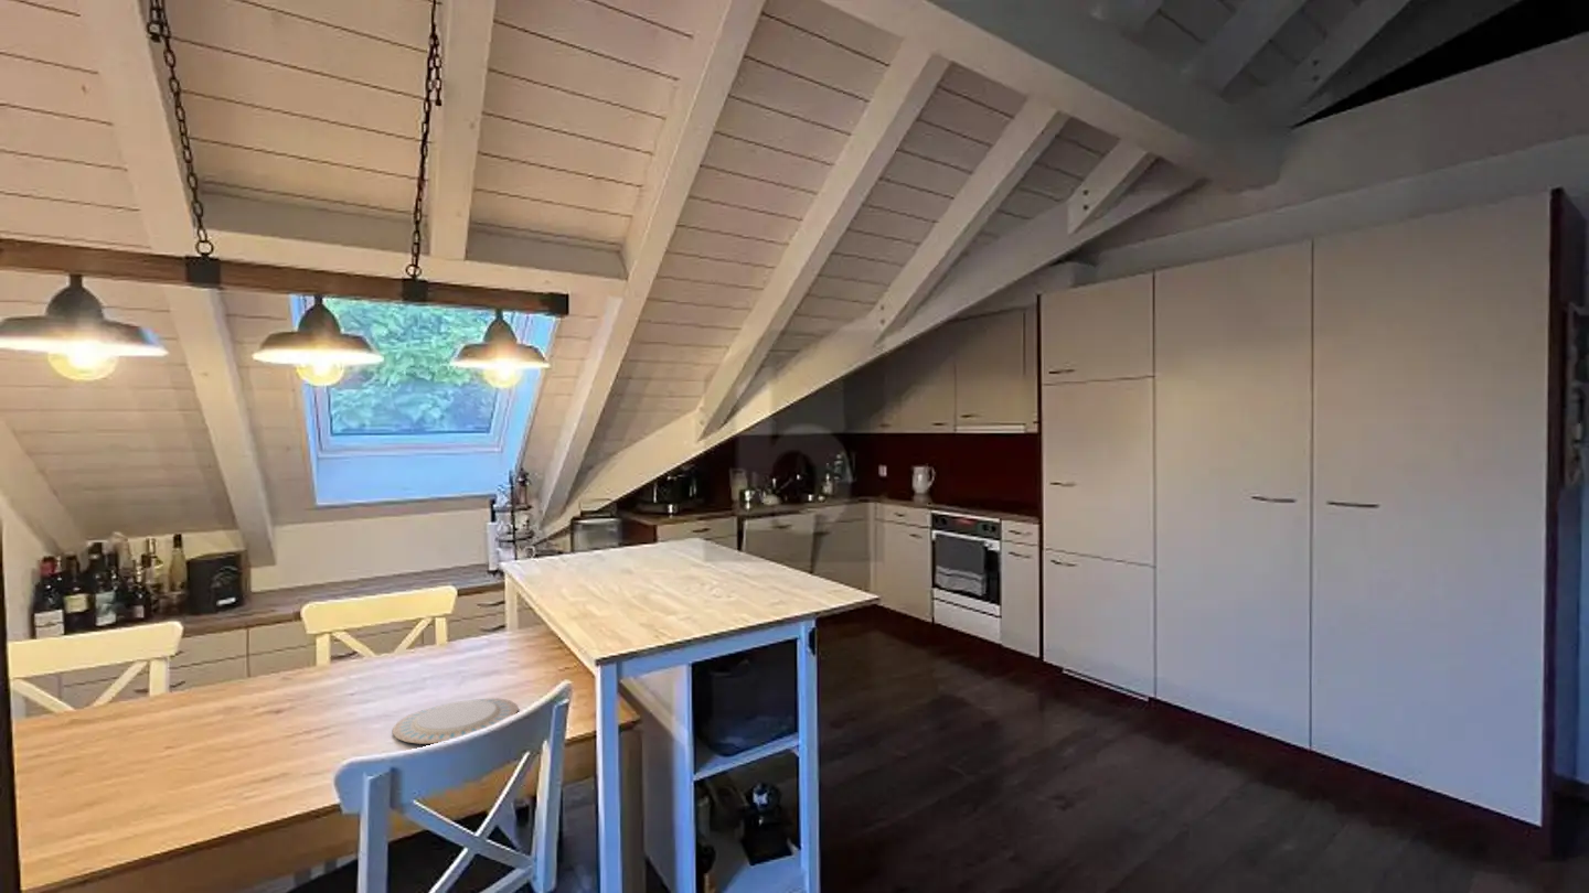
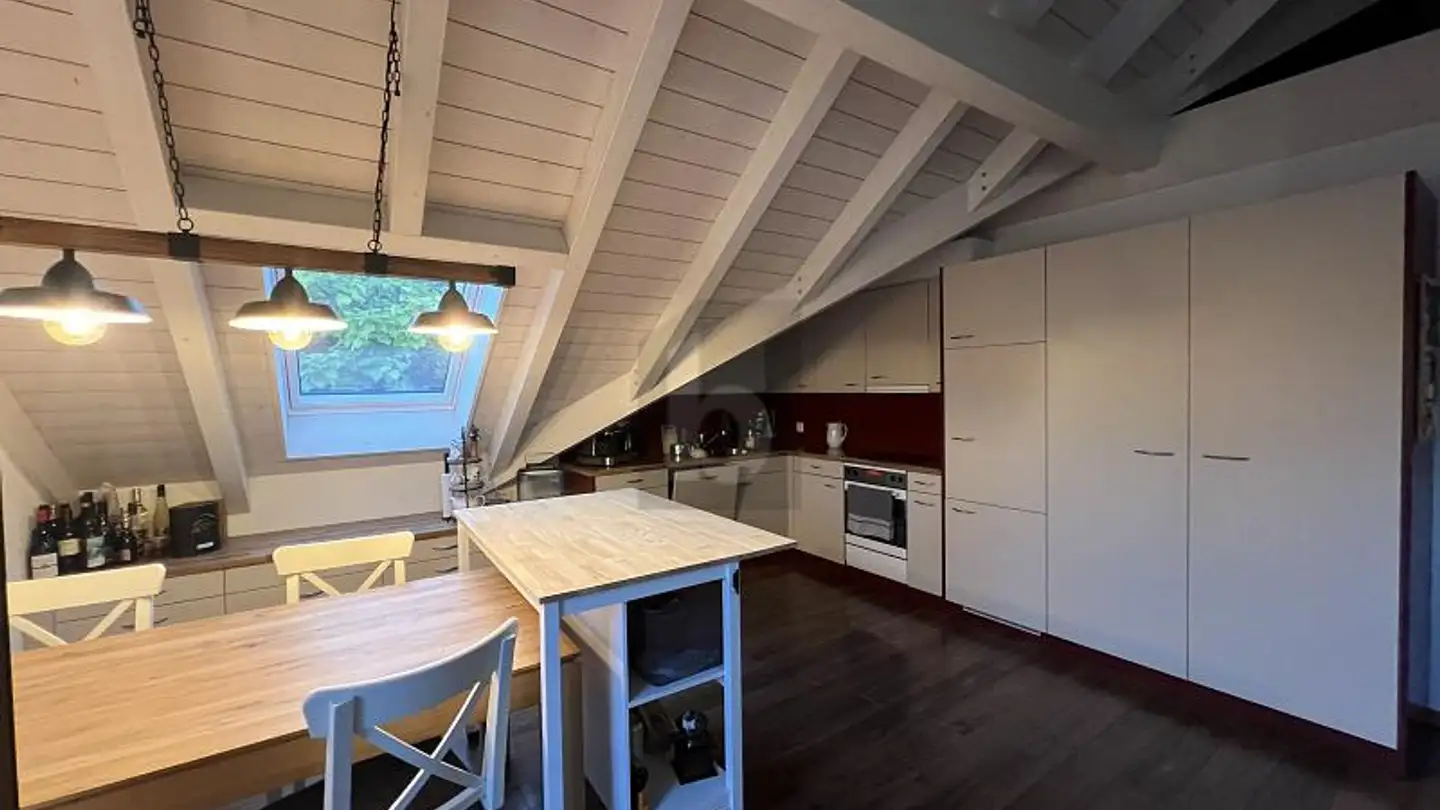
- chinaware (457, 716)
